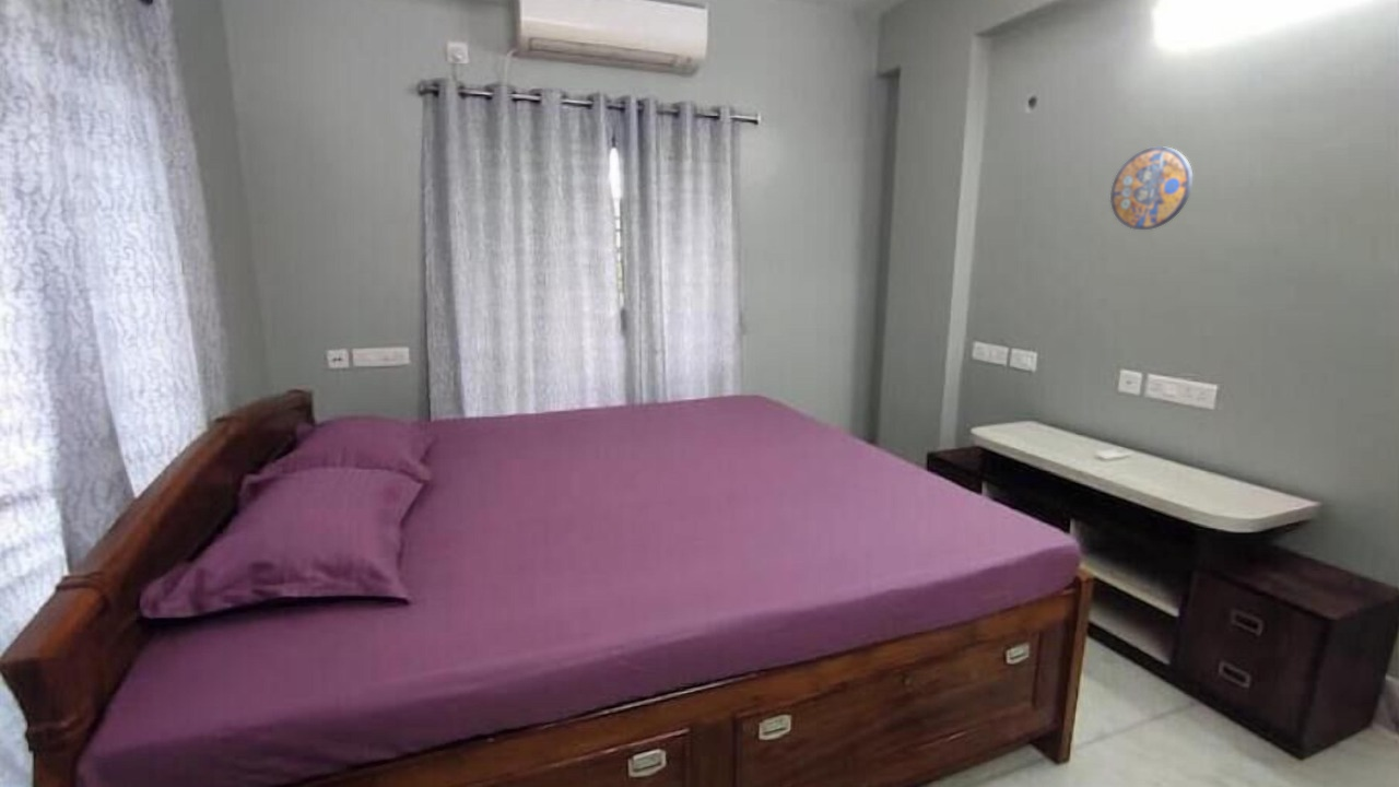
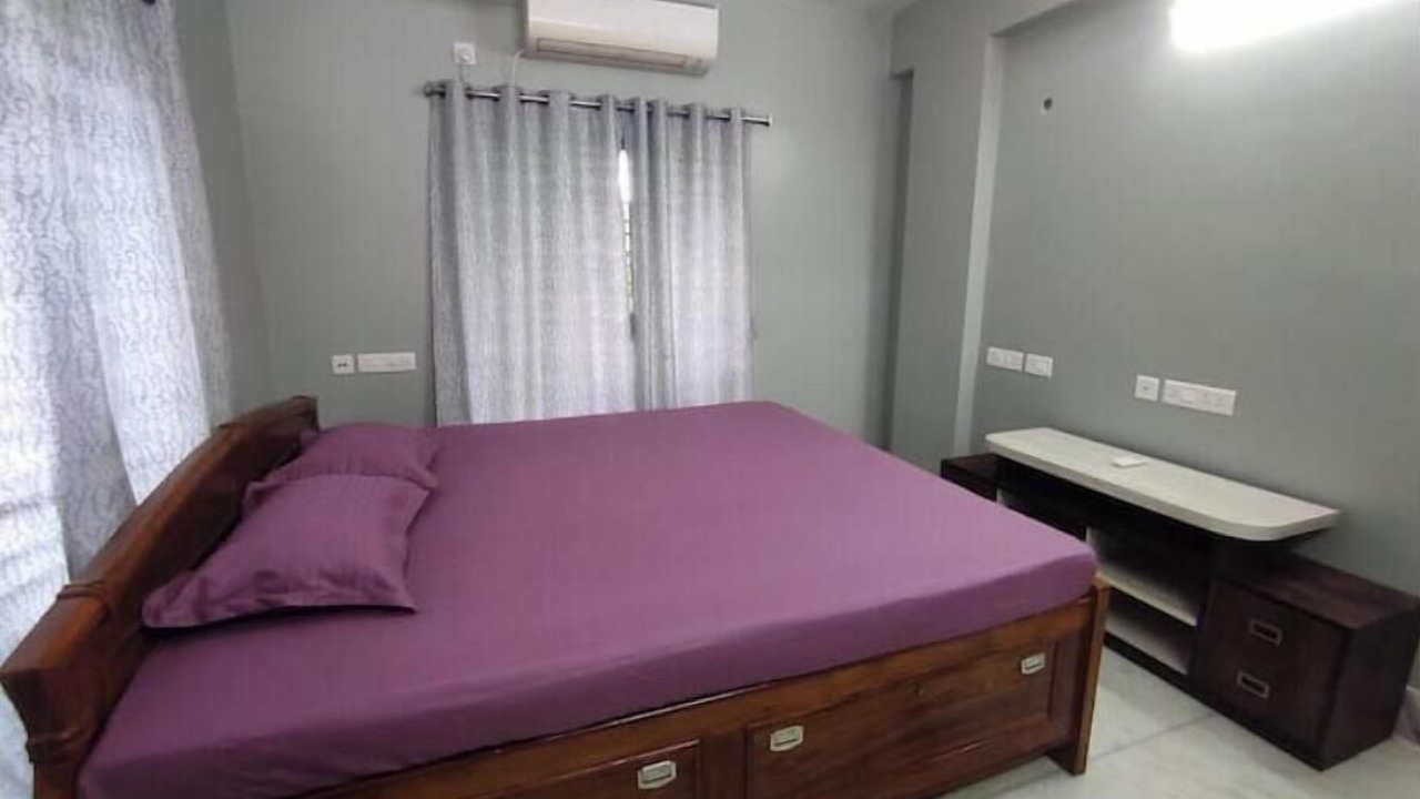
- manhole cover (1149, 188)
